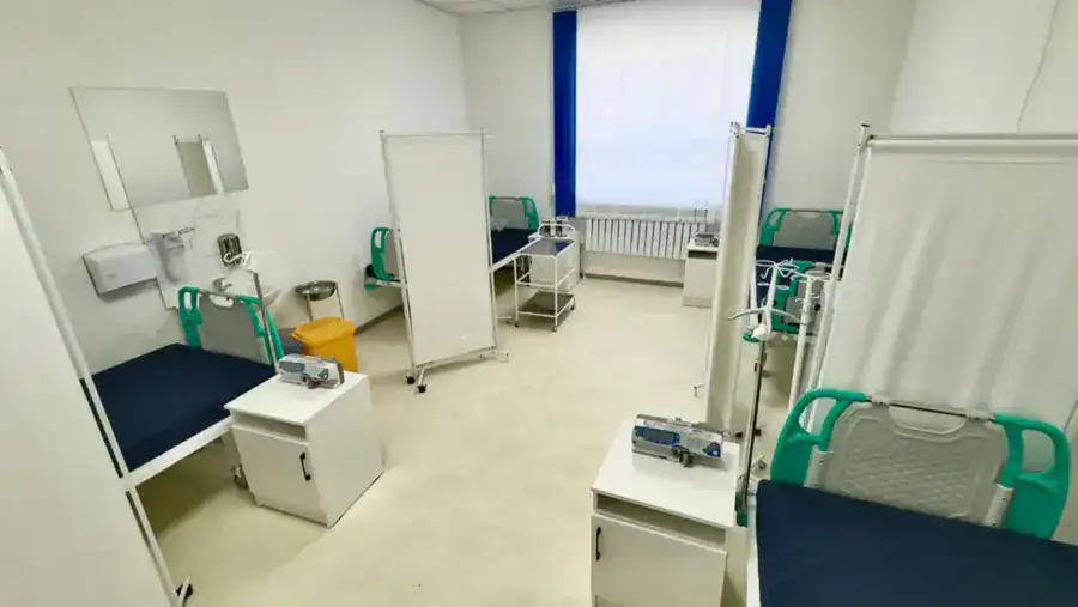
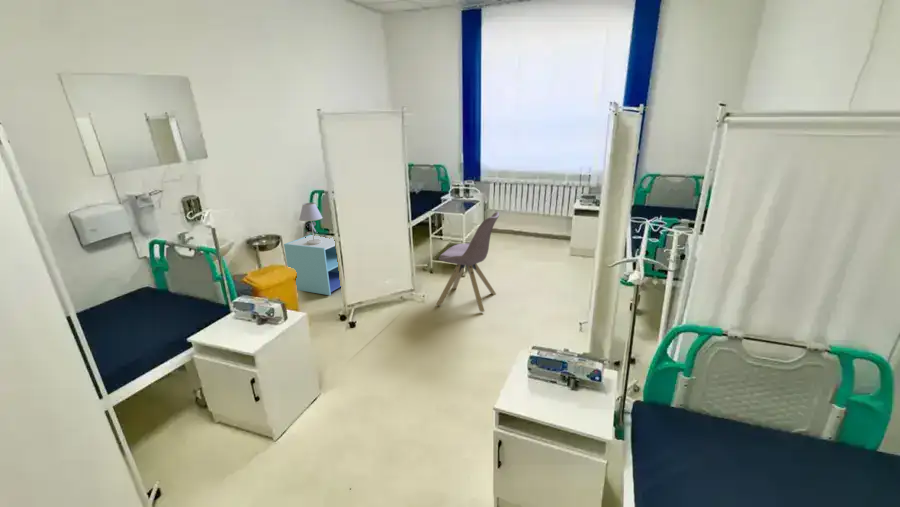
+ chair (468, 258)
+ nightstand (323, 262)
+ table lamp (311, 223)
